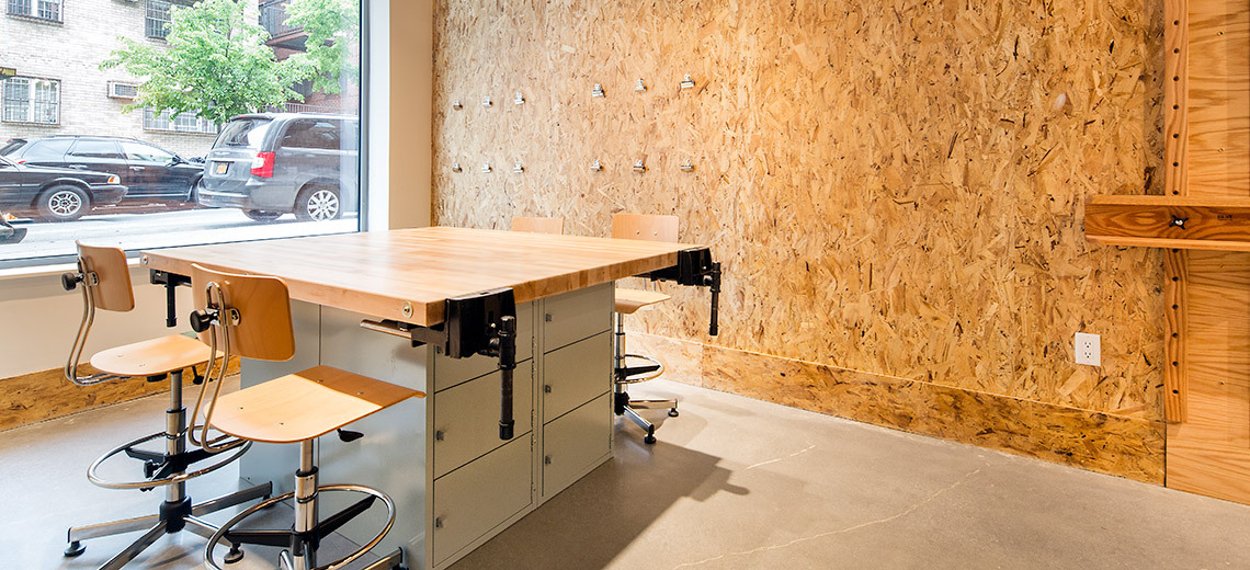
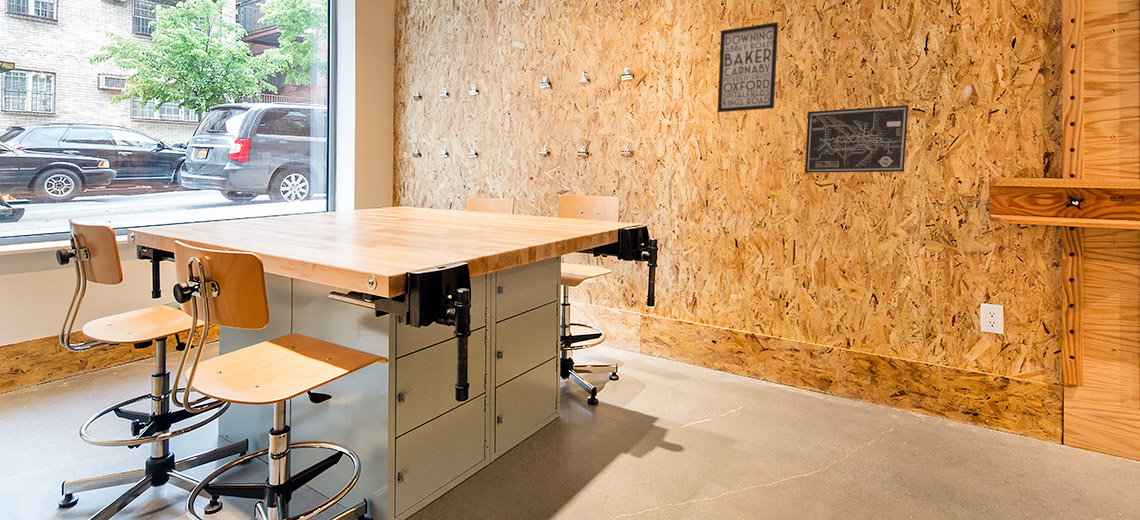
+ wall art (854, 140)
+ wall art (746, 68)
